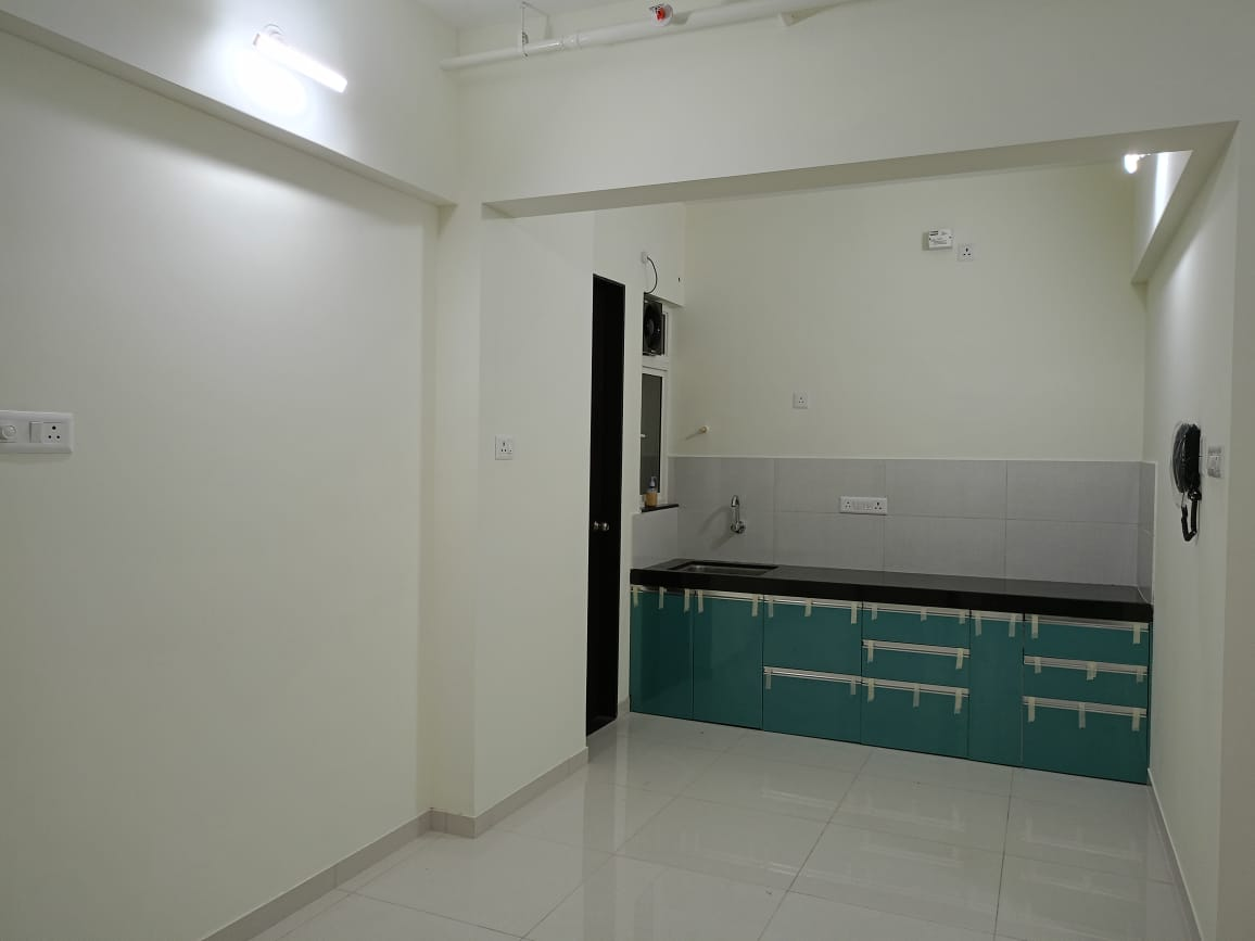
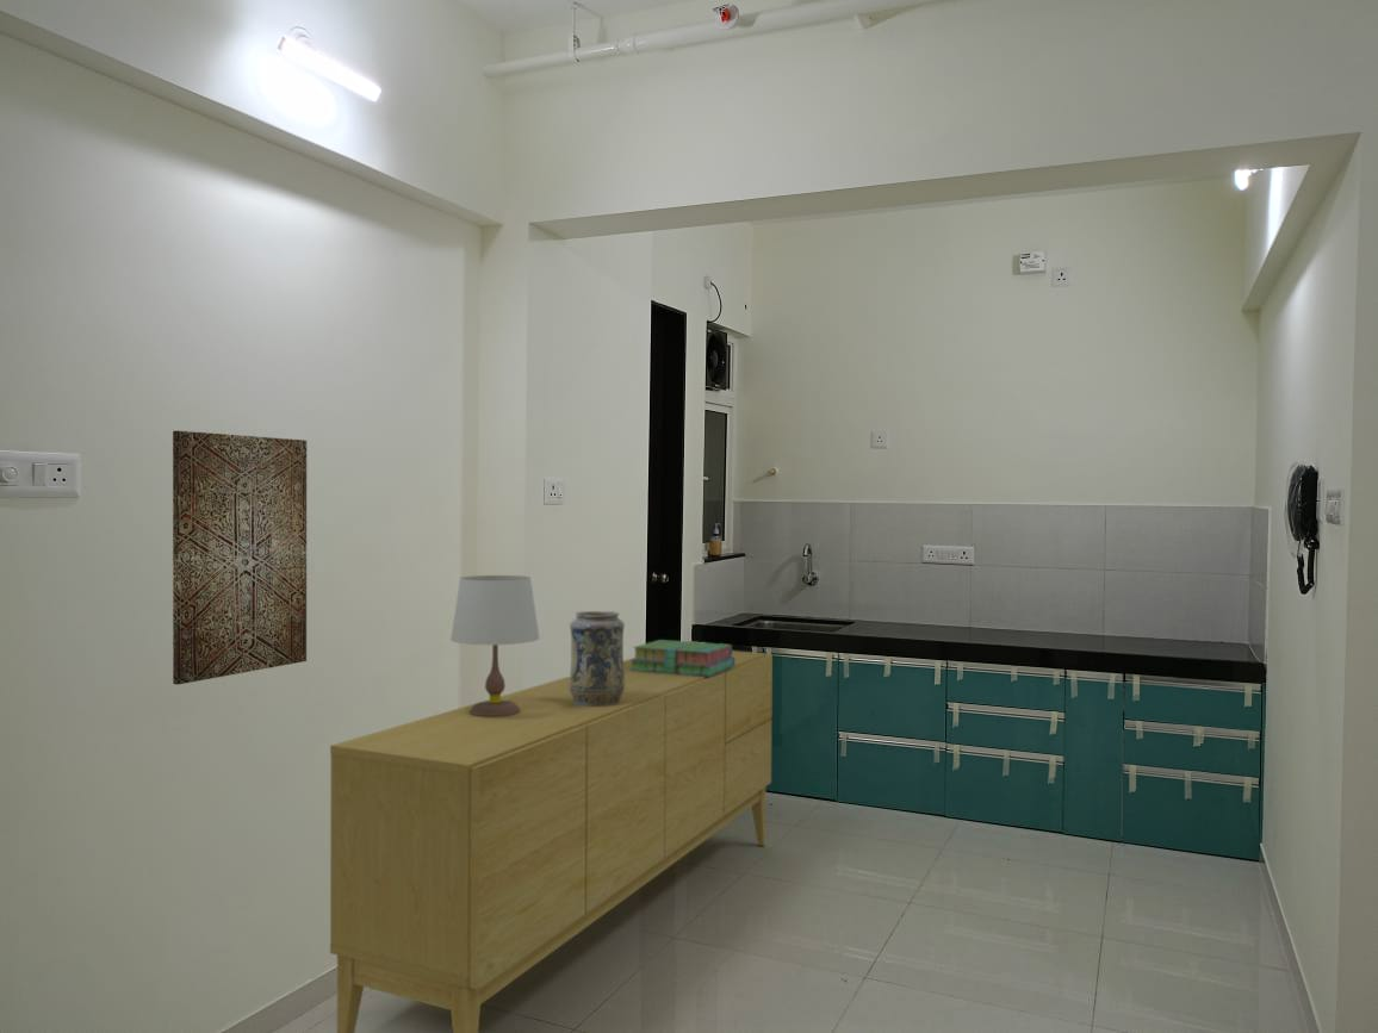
+ table lamp (495, 643)
+ stack of books (683, 655)
+ decorative vase (596, 656)
+ sideboard (603, 807)
+ wall art (243, 554)
